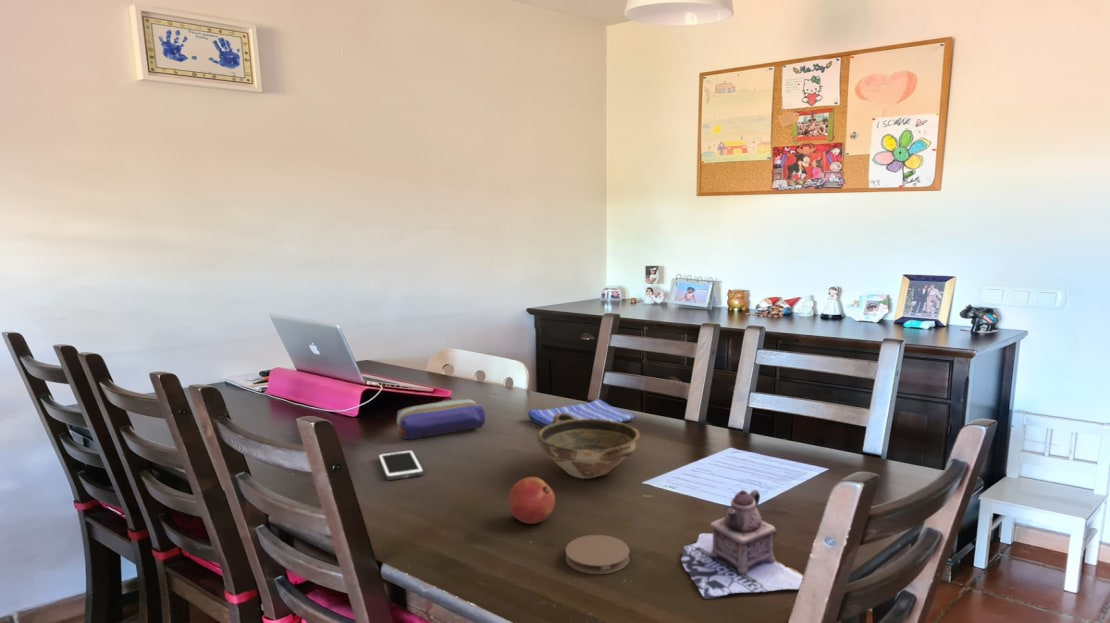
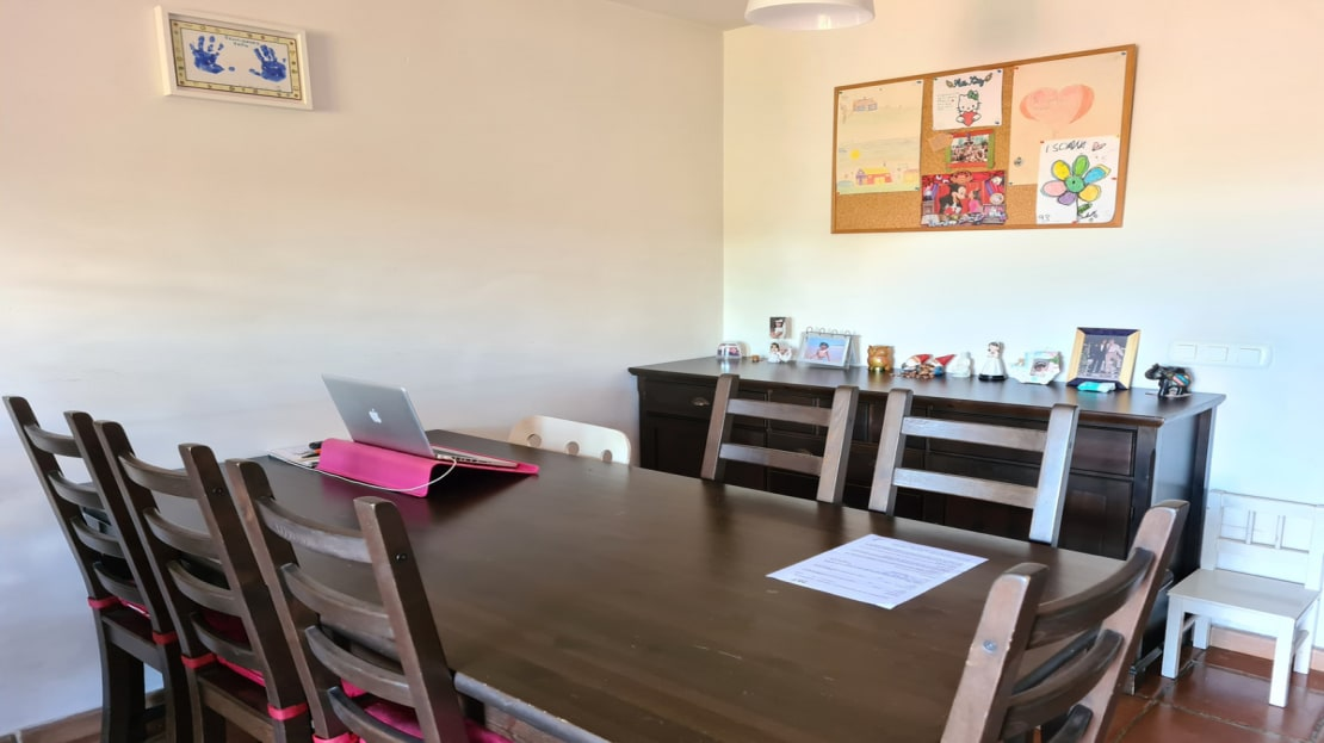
- coaster (597, 553)
- bowl (588, 449)
- cell phone (400, 464)
- fruit (530, 499)
- pencil case (441, 418)
- teapot (738, 527)
- dish towel (580, 415)
